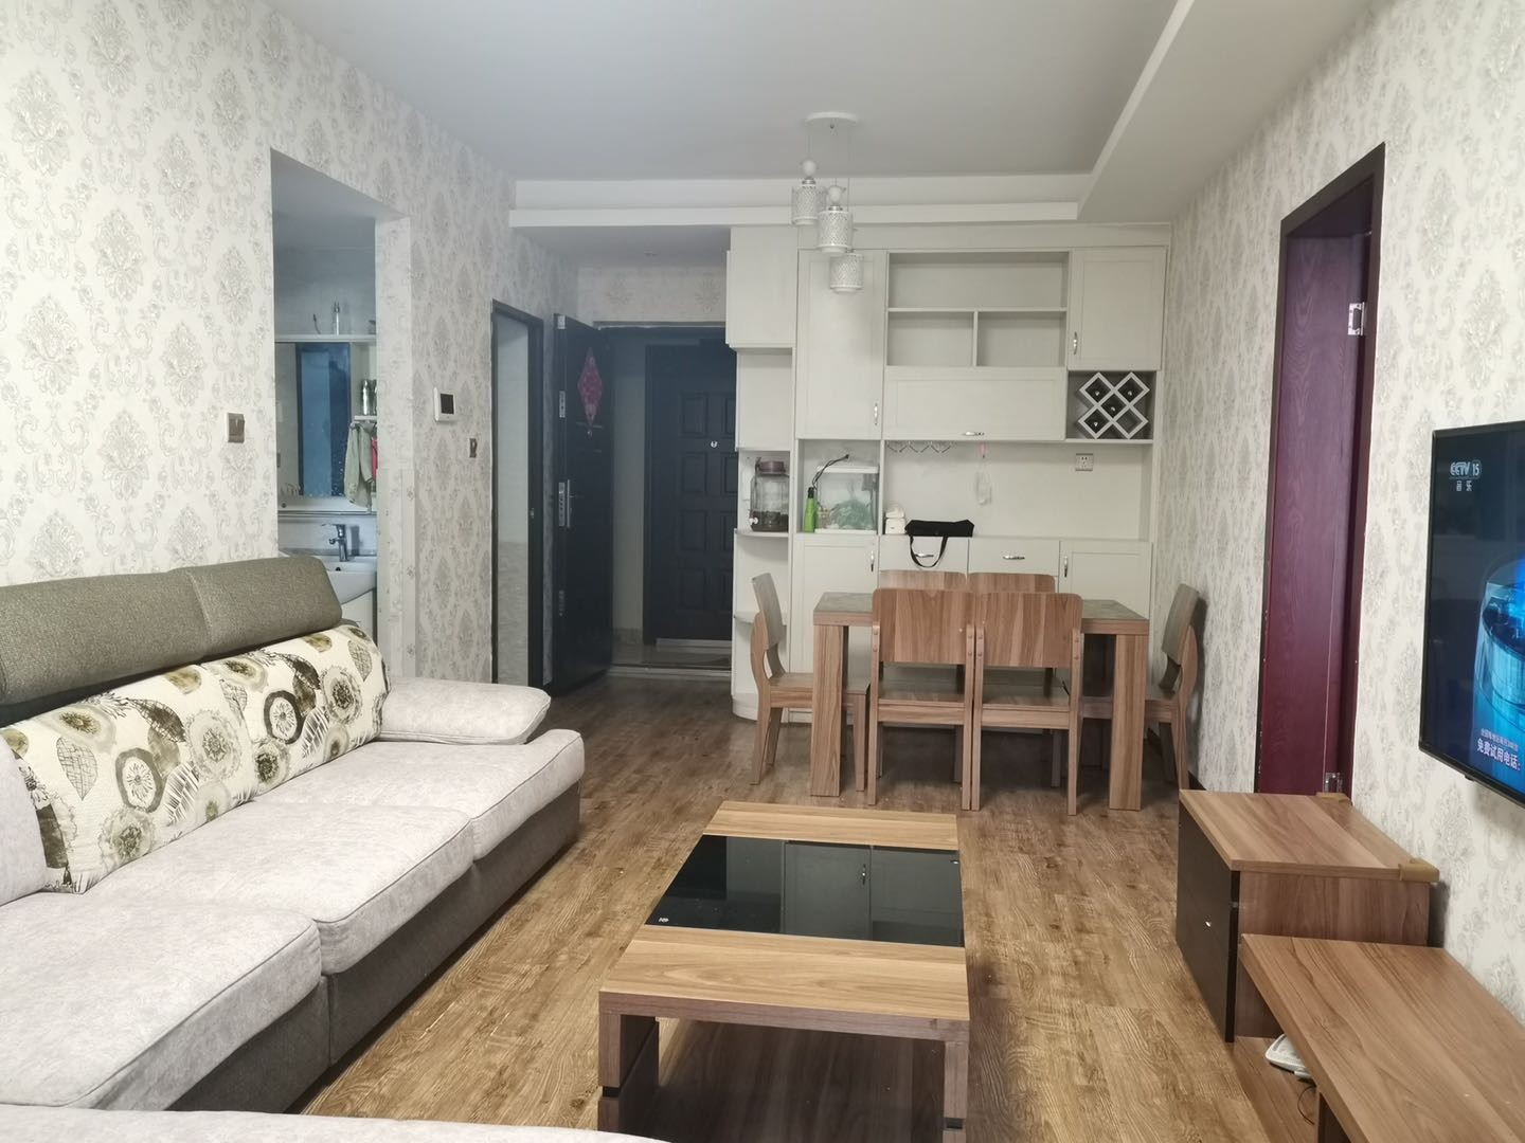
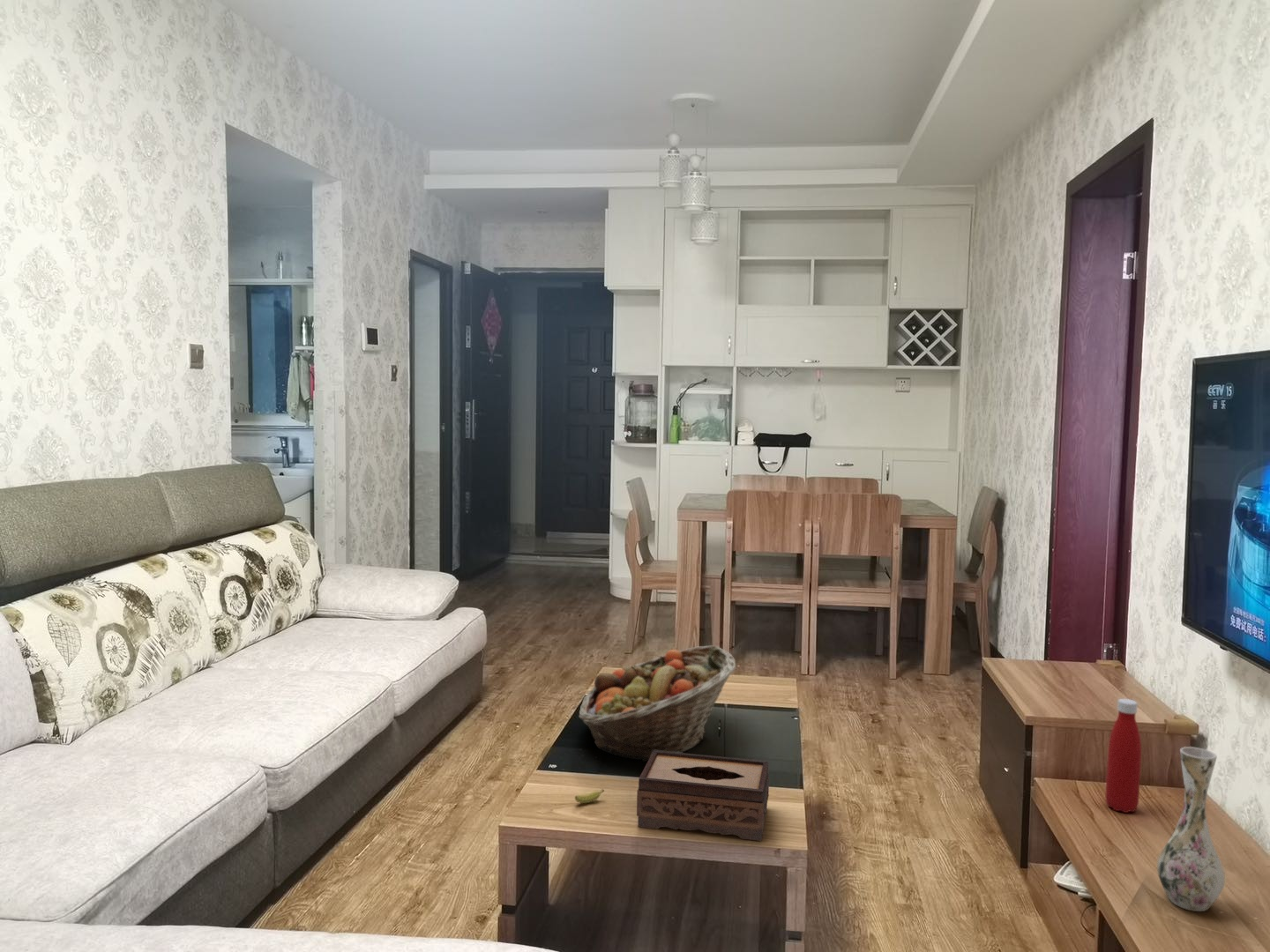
+ bottle (1124, 754)
+ fruit basket (657, 696)
+ vase (1193, 828)
+ tissue box (705, 792)
+ fruit (588, 796)
